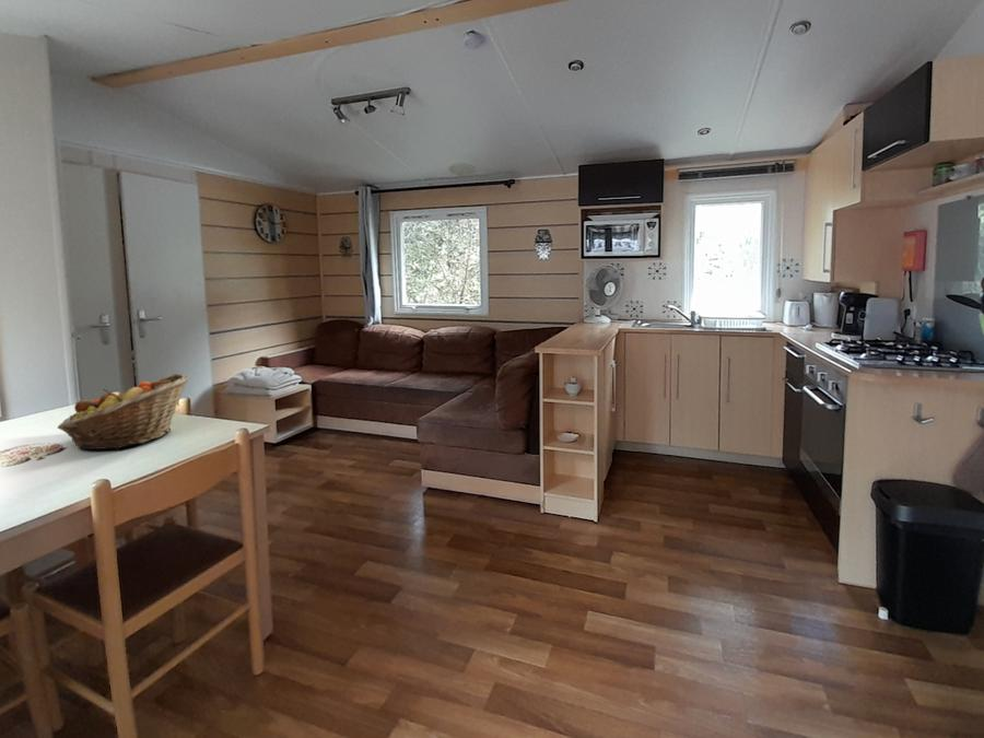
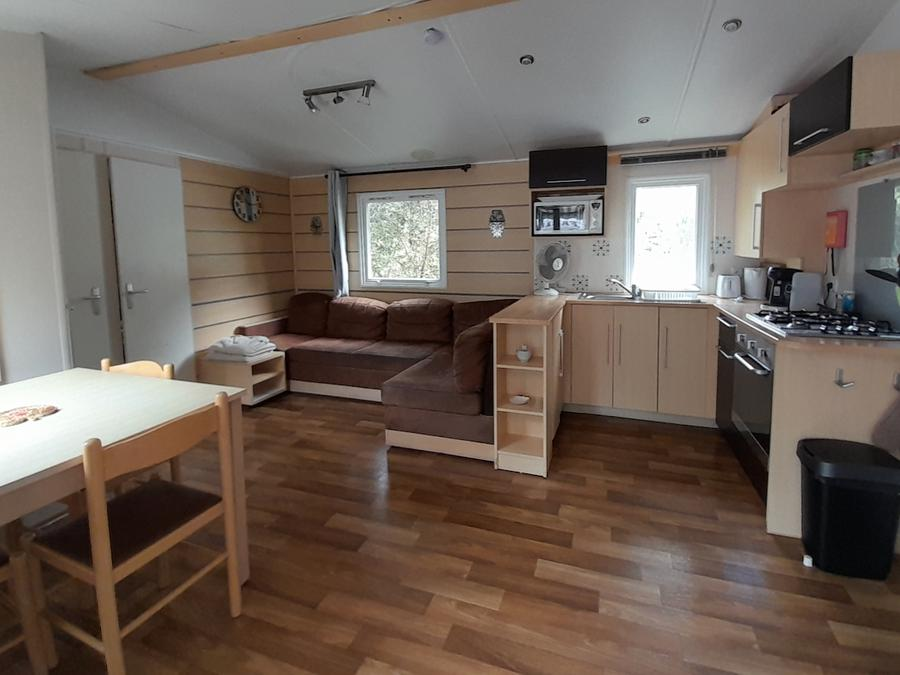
- fruit basket (128, 408)
